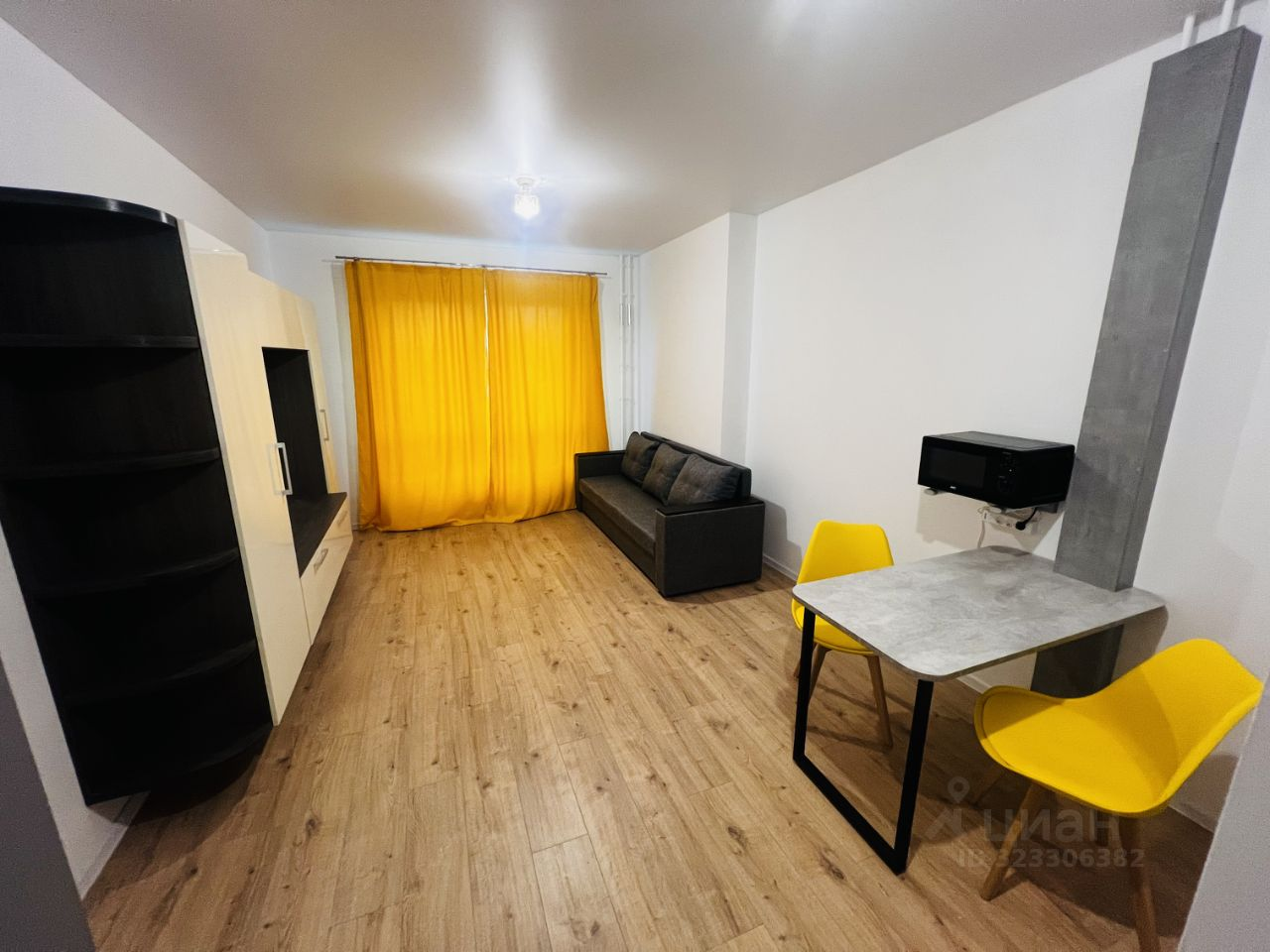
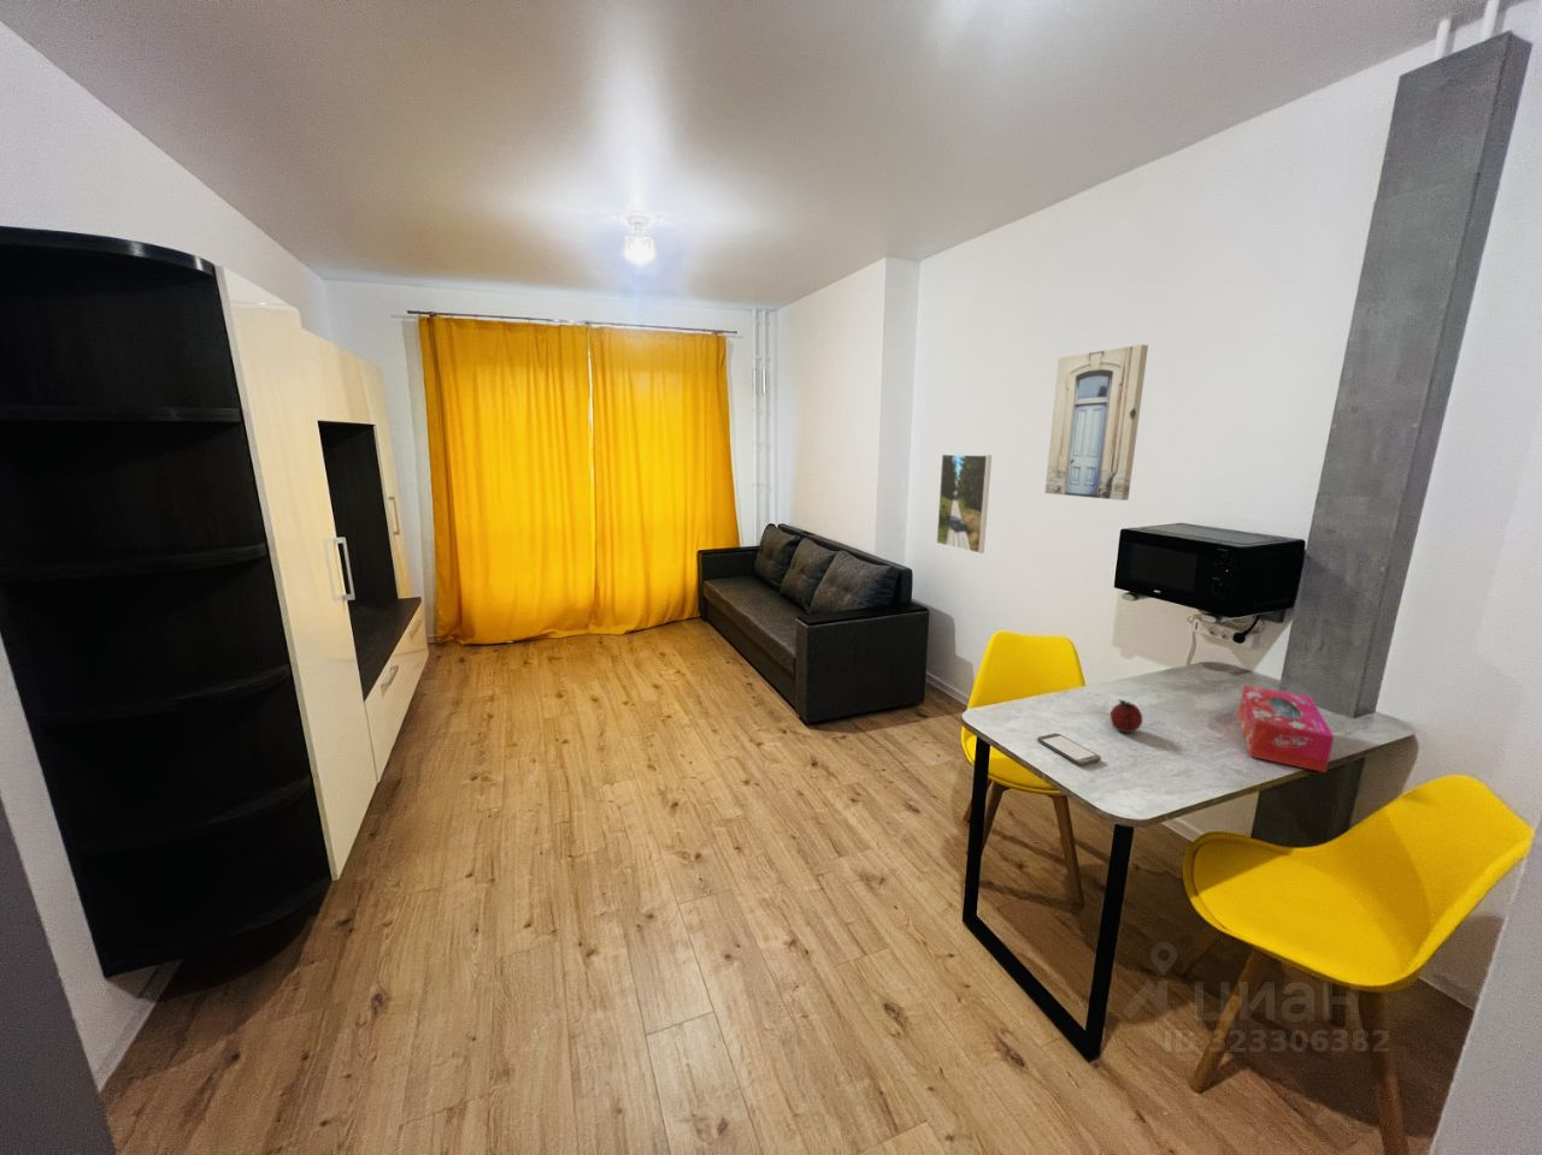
+ fruit (1126, 715)
+ smartphone (1067, 749)
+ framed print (962, 502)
+ tissue box (1281, 724)
+ wall art (1092, 426)
